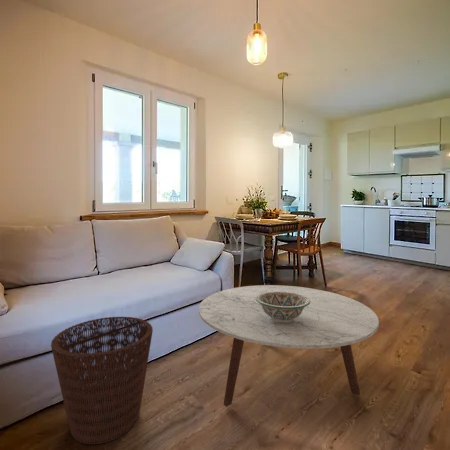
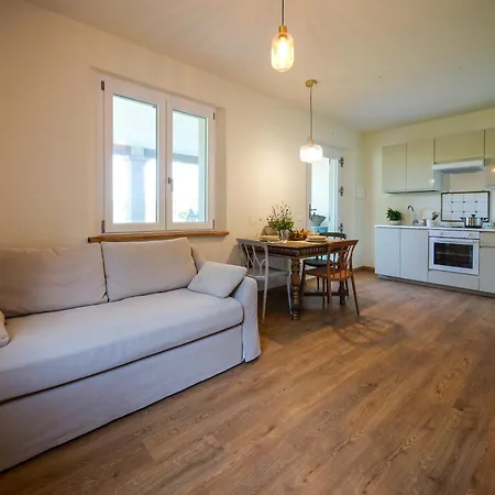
- decorative bowl (282, 308)
- basket (105, 376)
- coffee table (282, 342)
